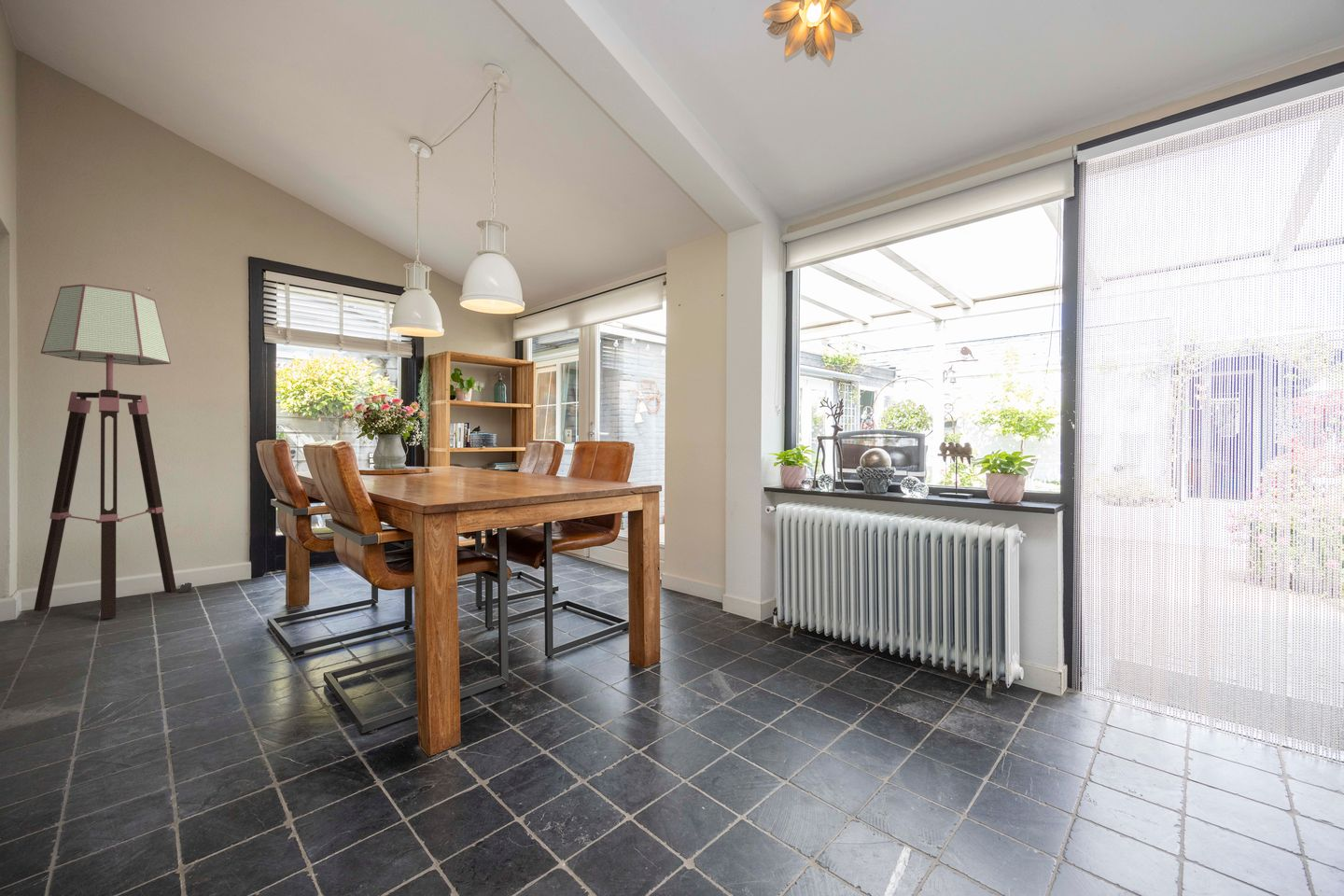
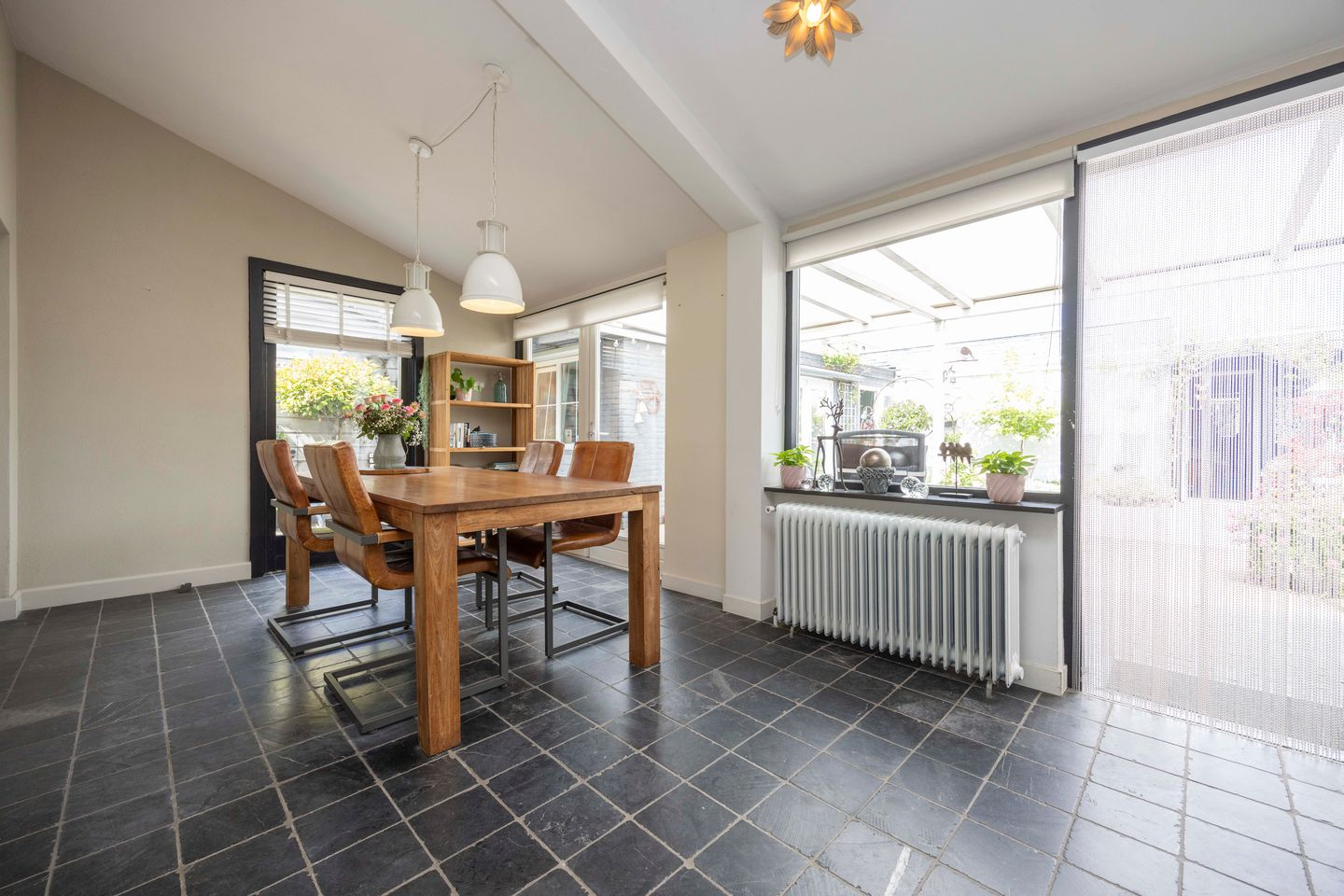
- floor lamp (113, 448)
